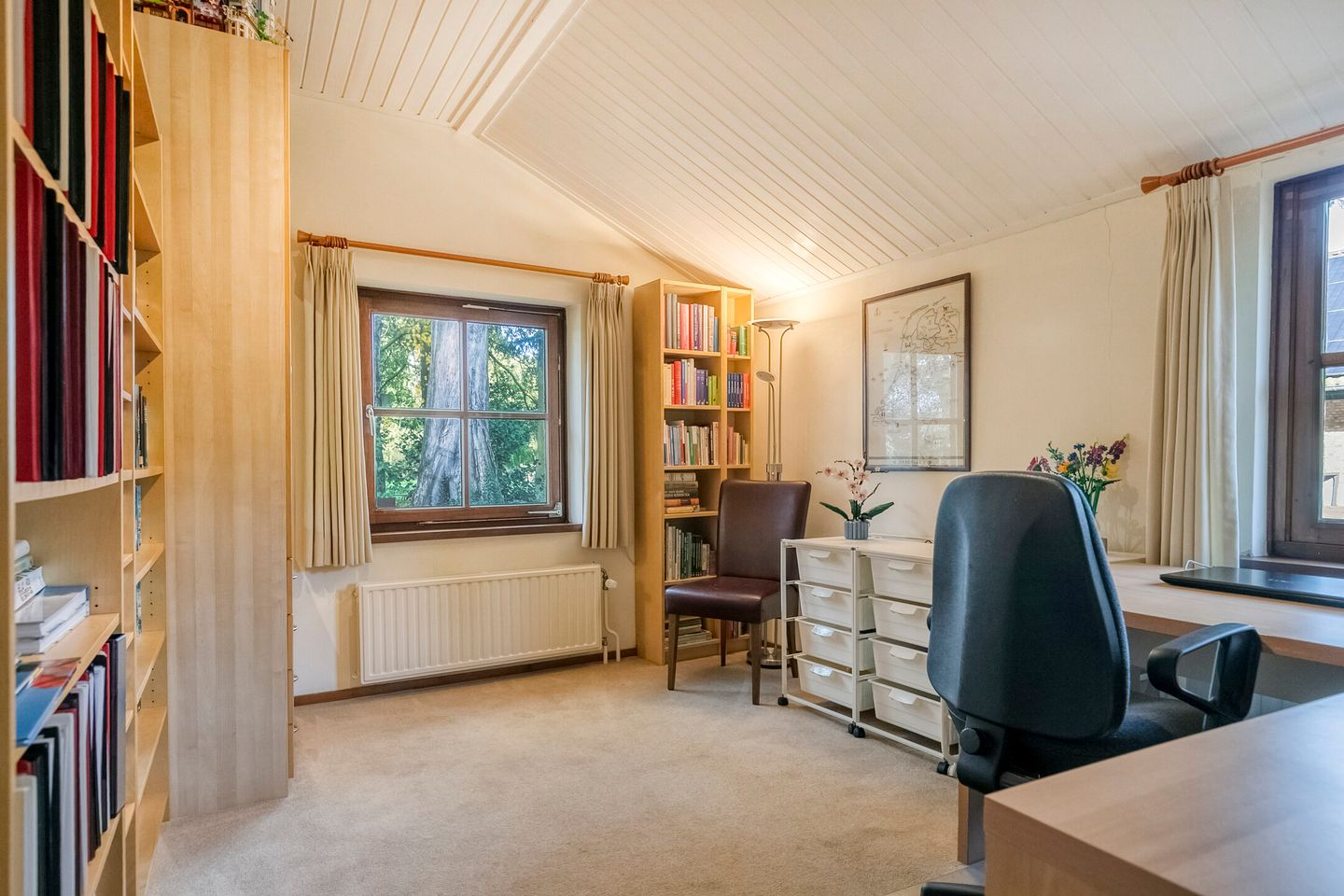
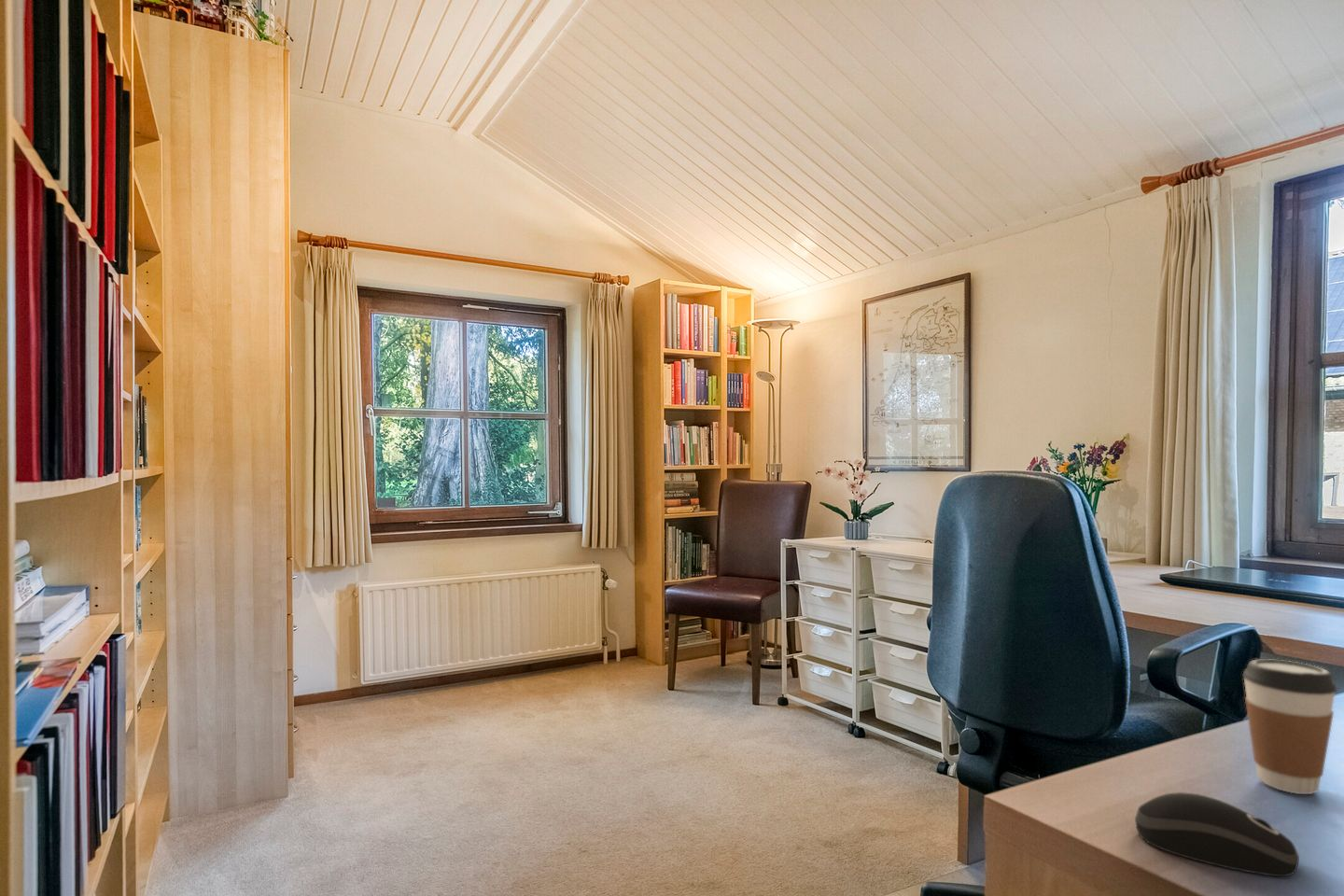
+ computer mouse (1212, 823)
+ coffee cup (1288, 724)
